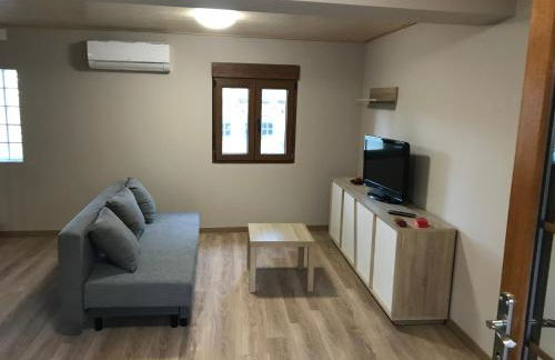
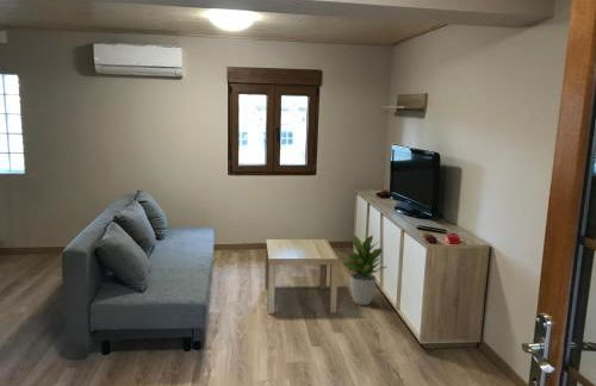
+ potted plant (361, 268)
